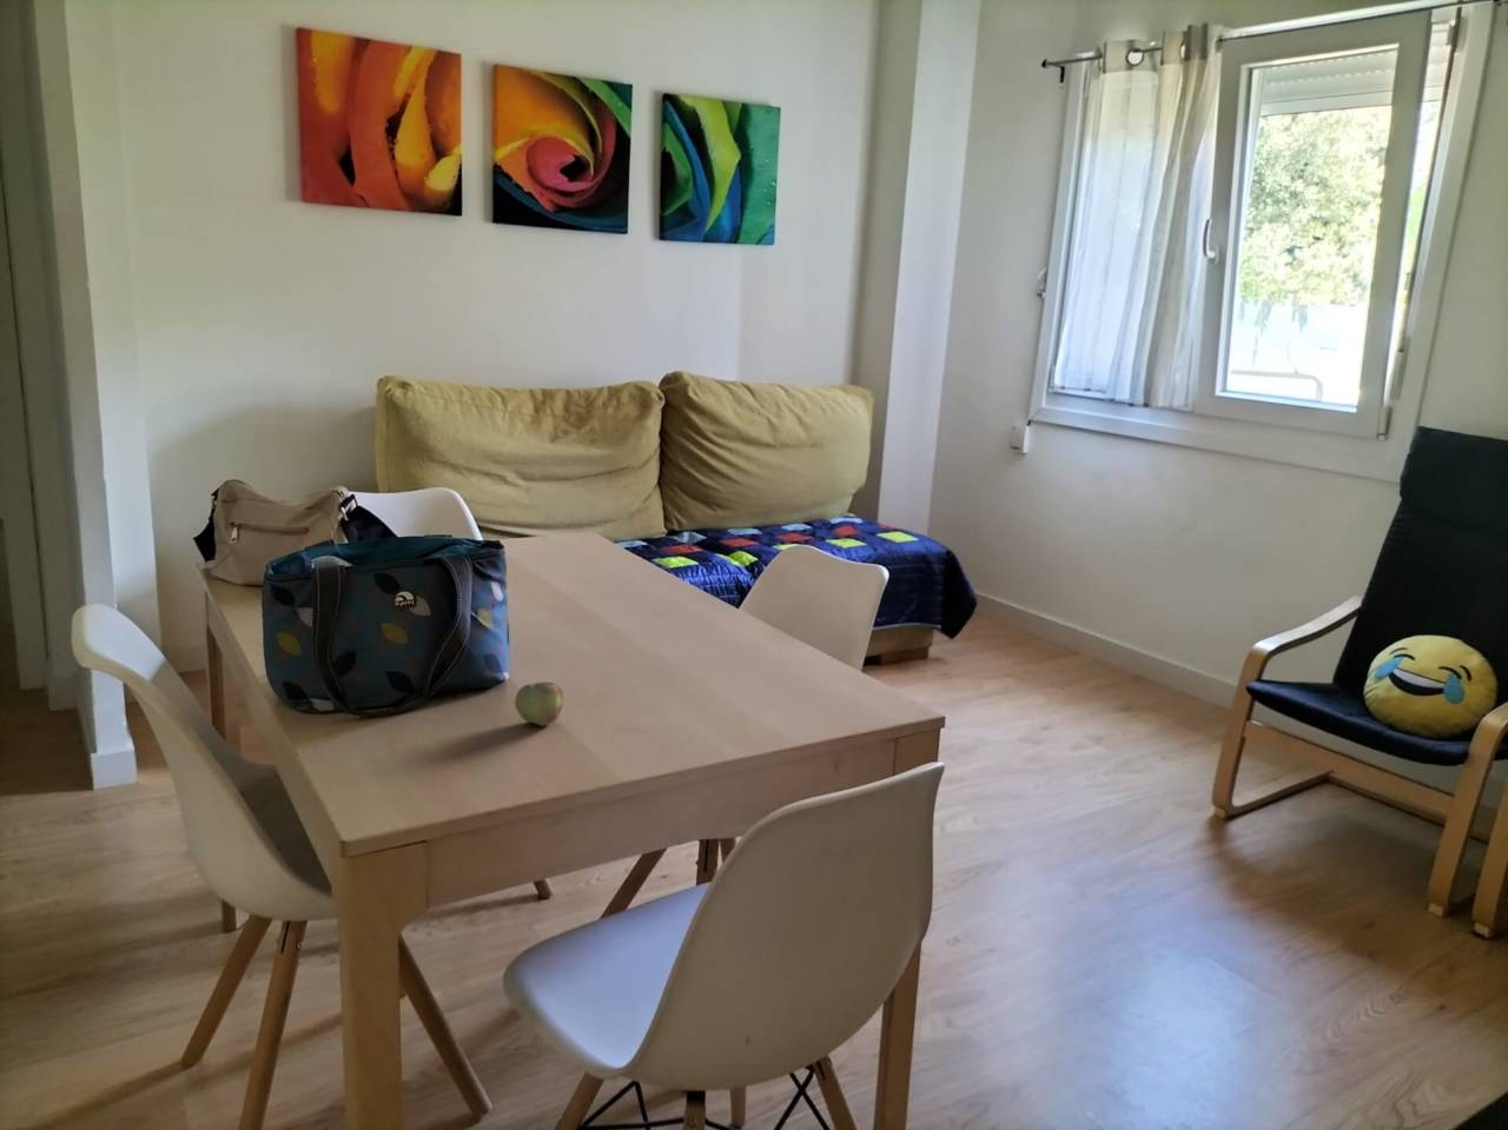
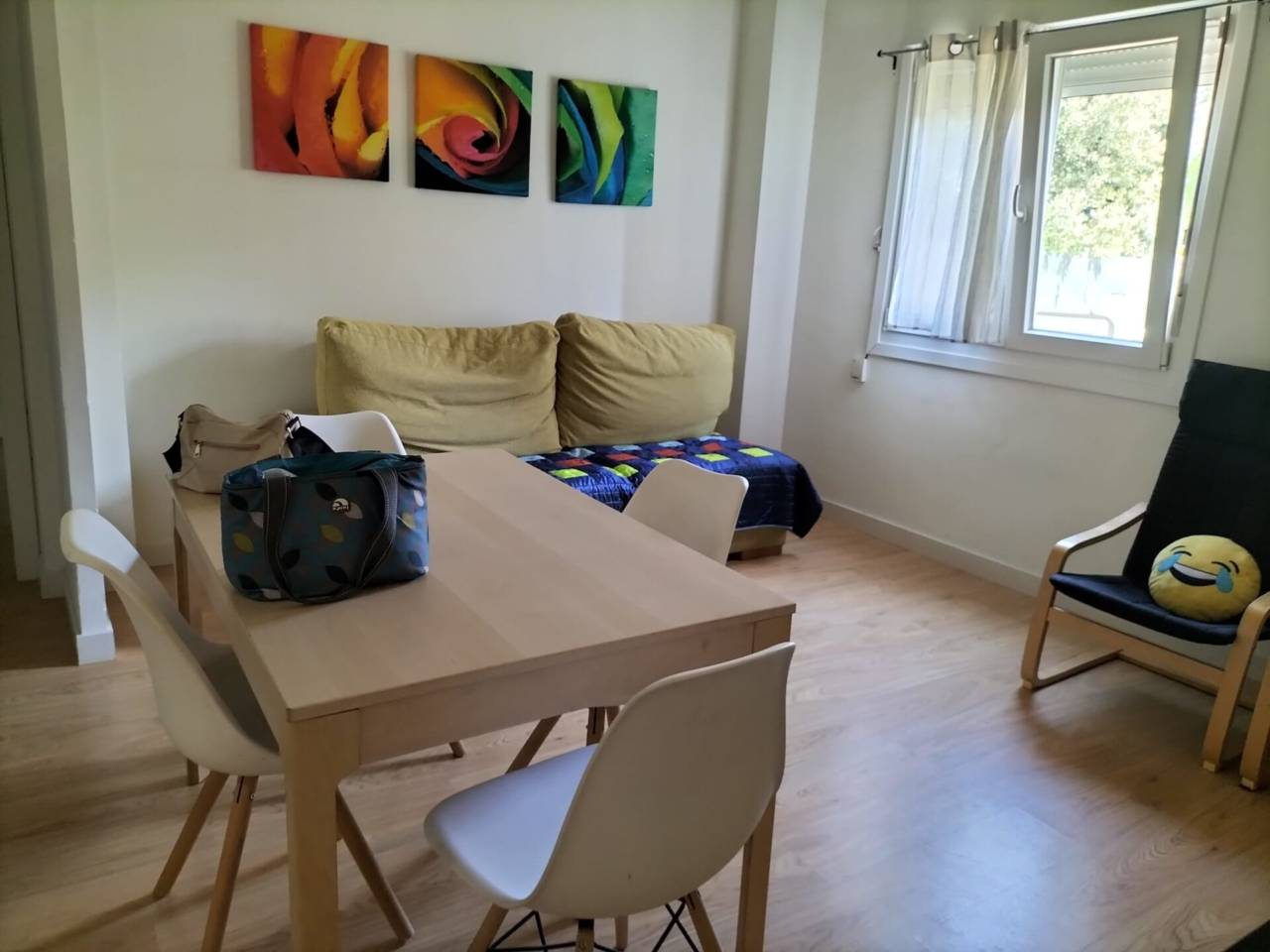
- apple (543, 702)
